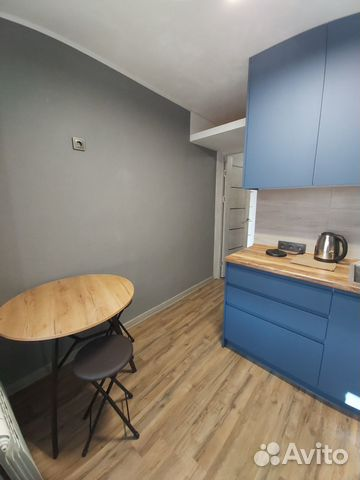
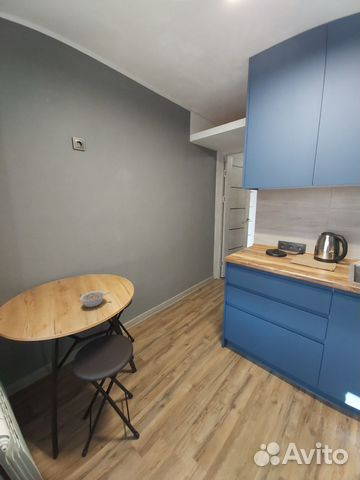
+ legume (94, 298)
